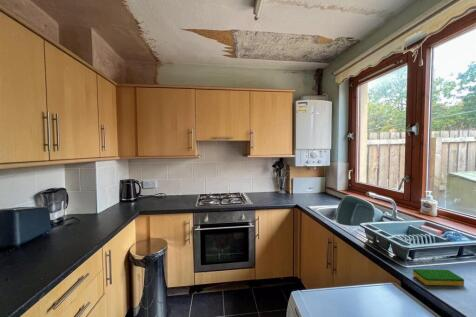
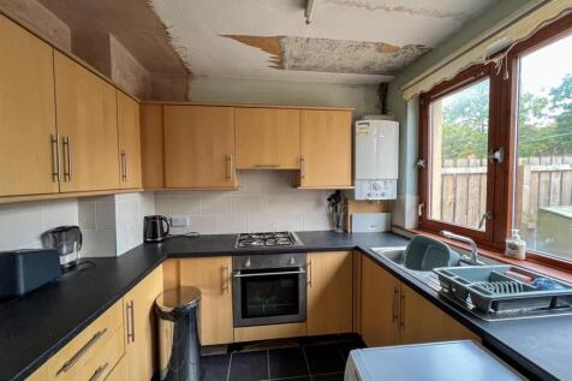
- dish sponge (437, 277)
